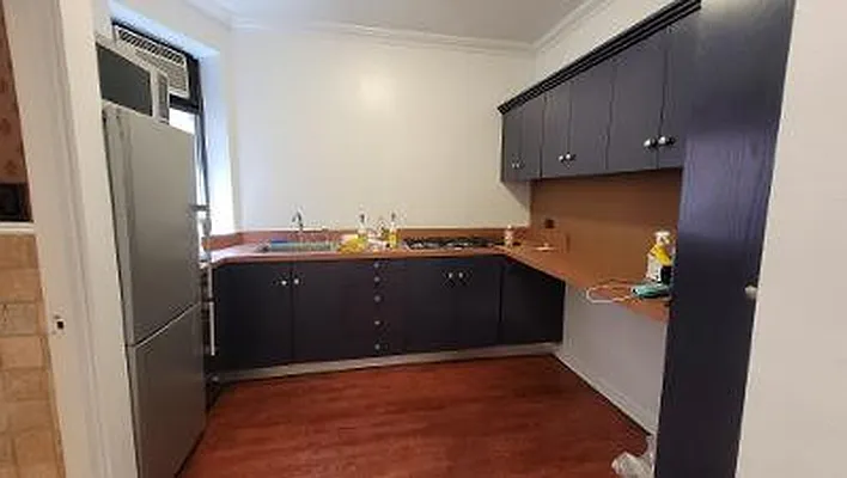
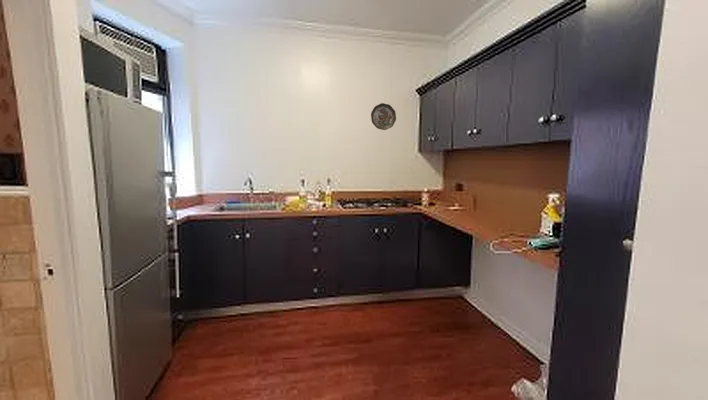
+ decorative plate (383, 116)
